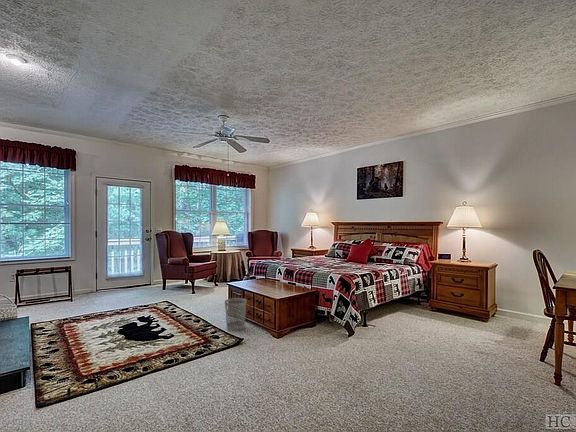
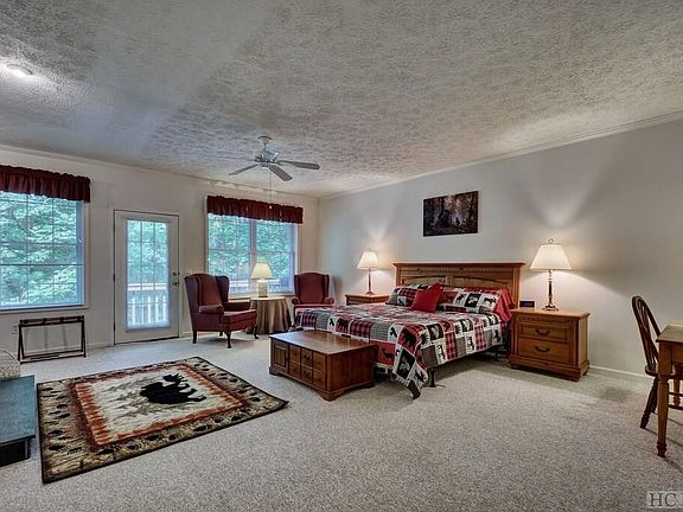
- wastebasket (235, 314)
